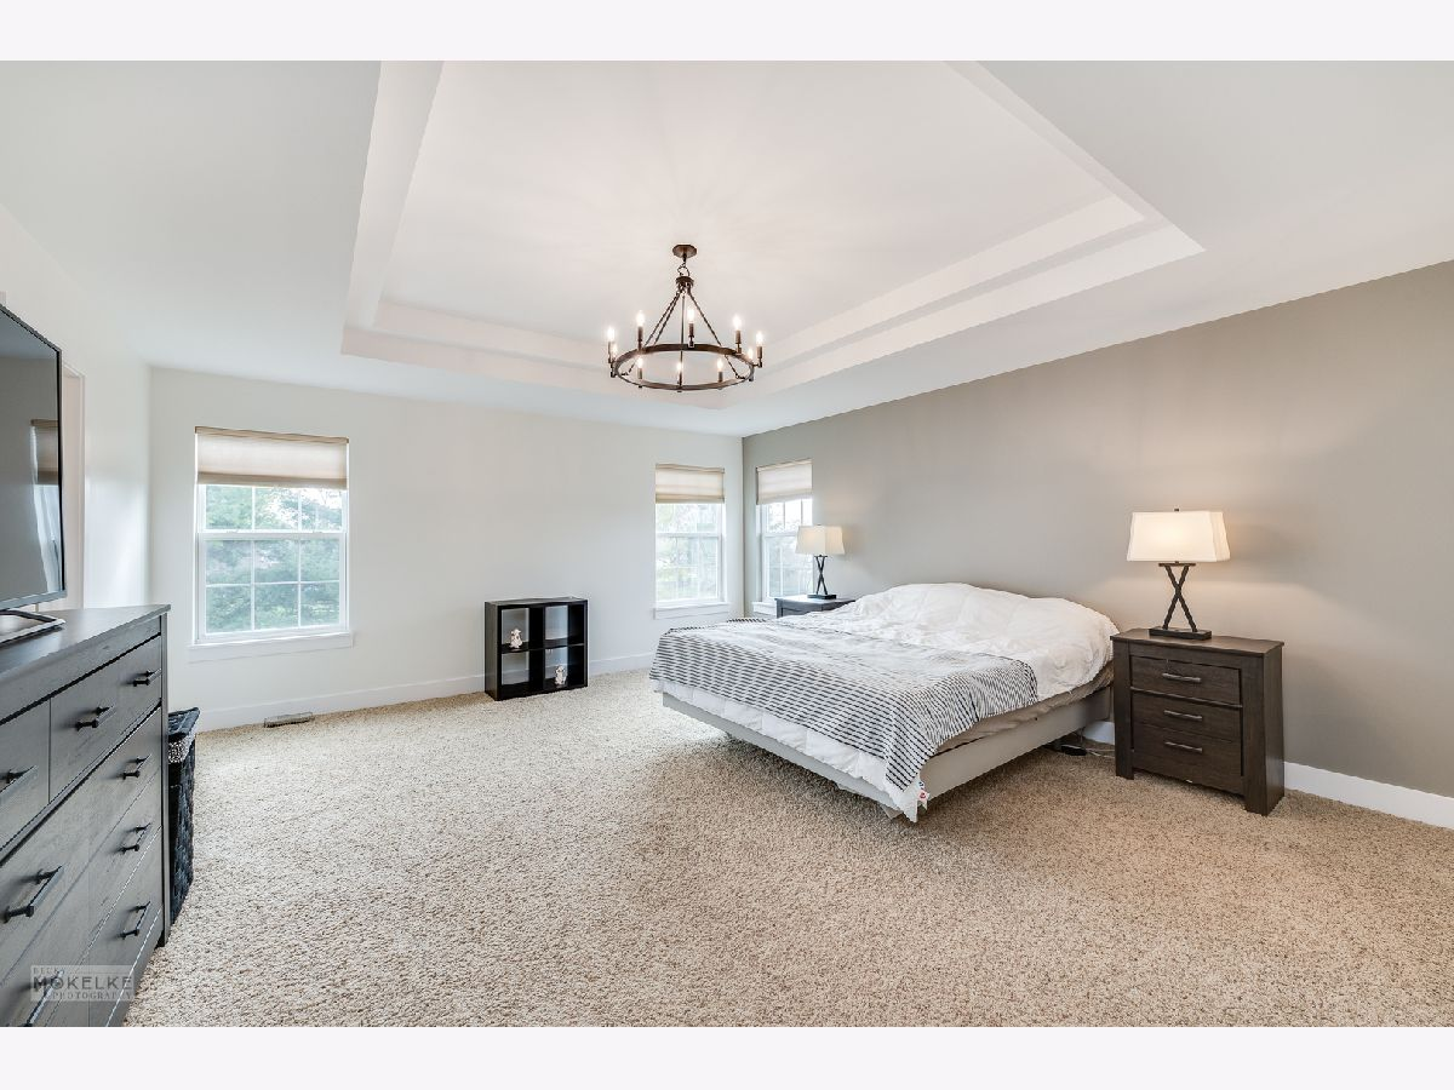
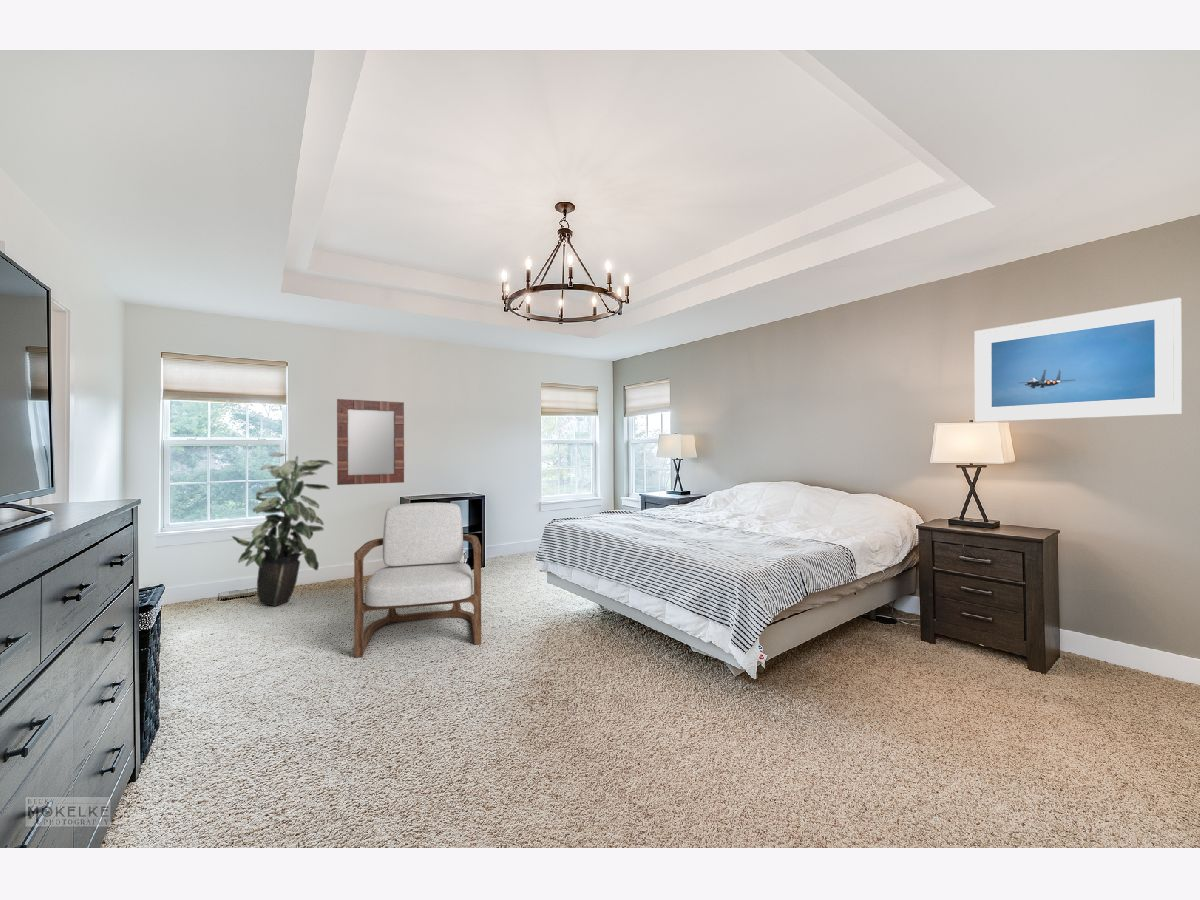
+ indoor plant (285, 527)
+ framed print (1065, 367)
+ armchair (422, 570)
+ home mirror (371, 442)
